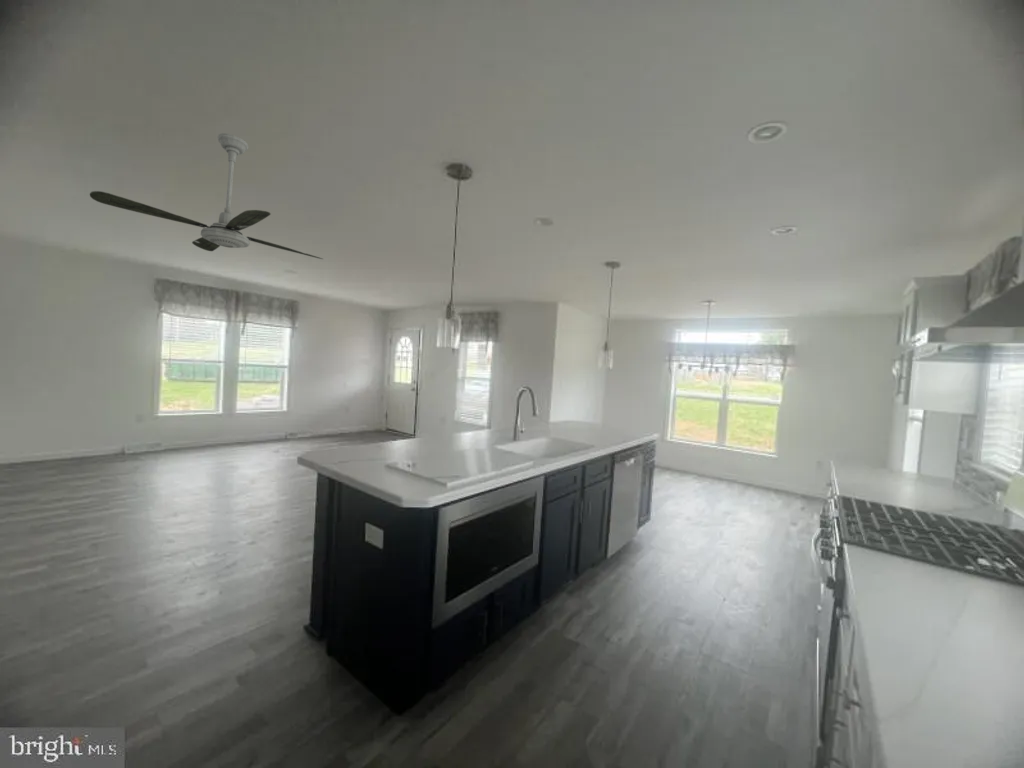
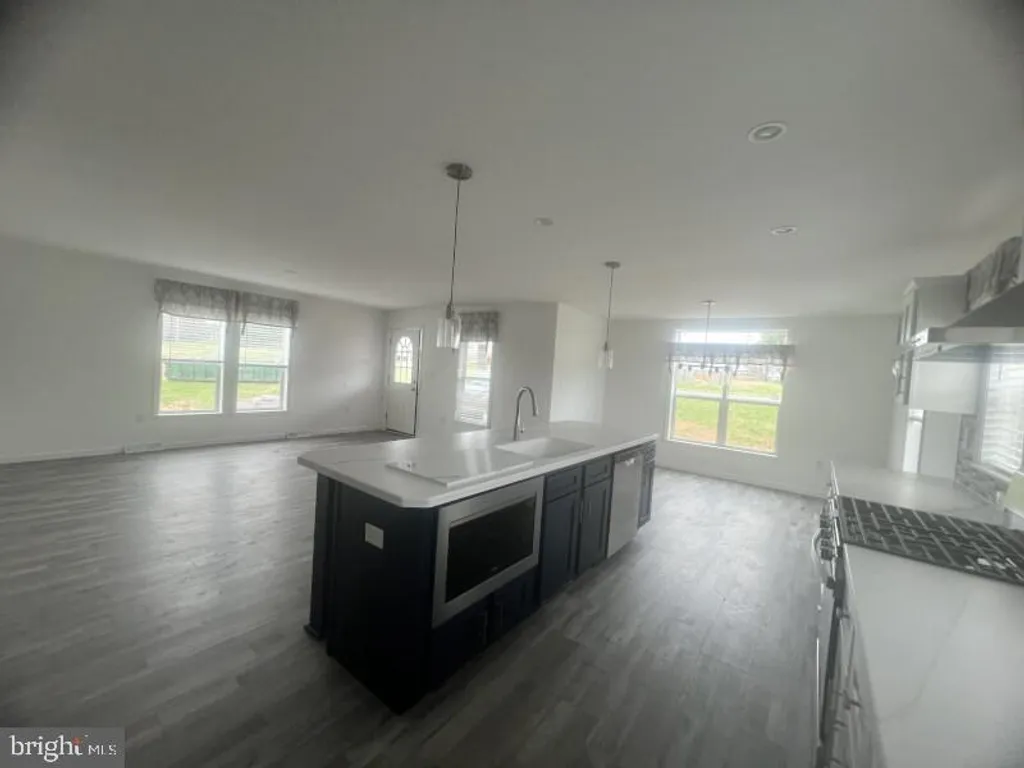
- ceiling fan (228, 190)
